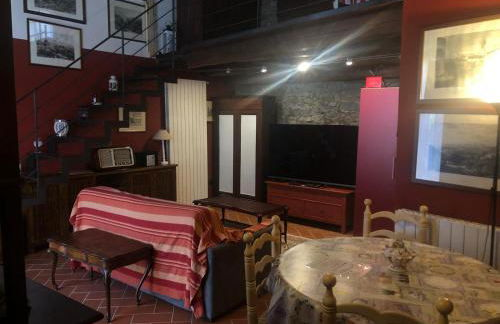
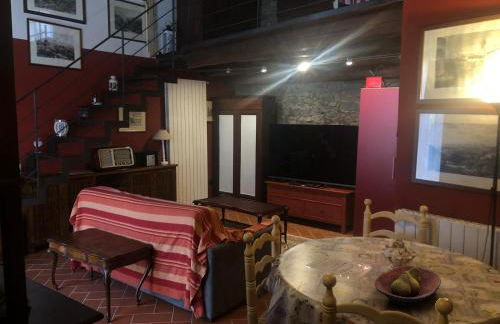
+ fruit bowl (408, 281)
